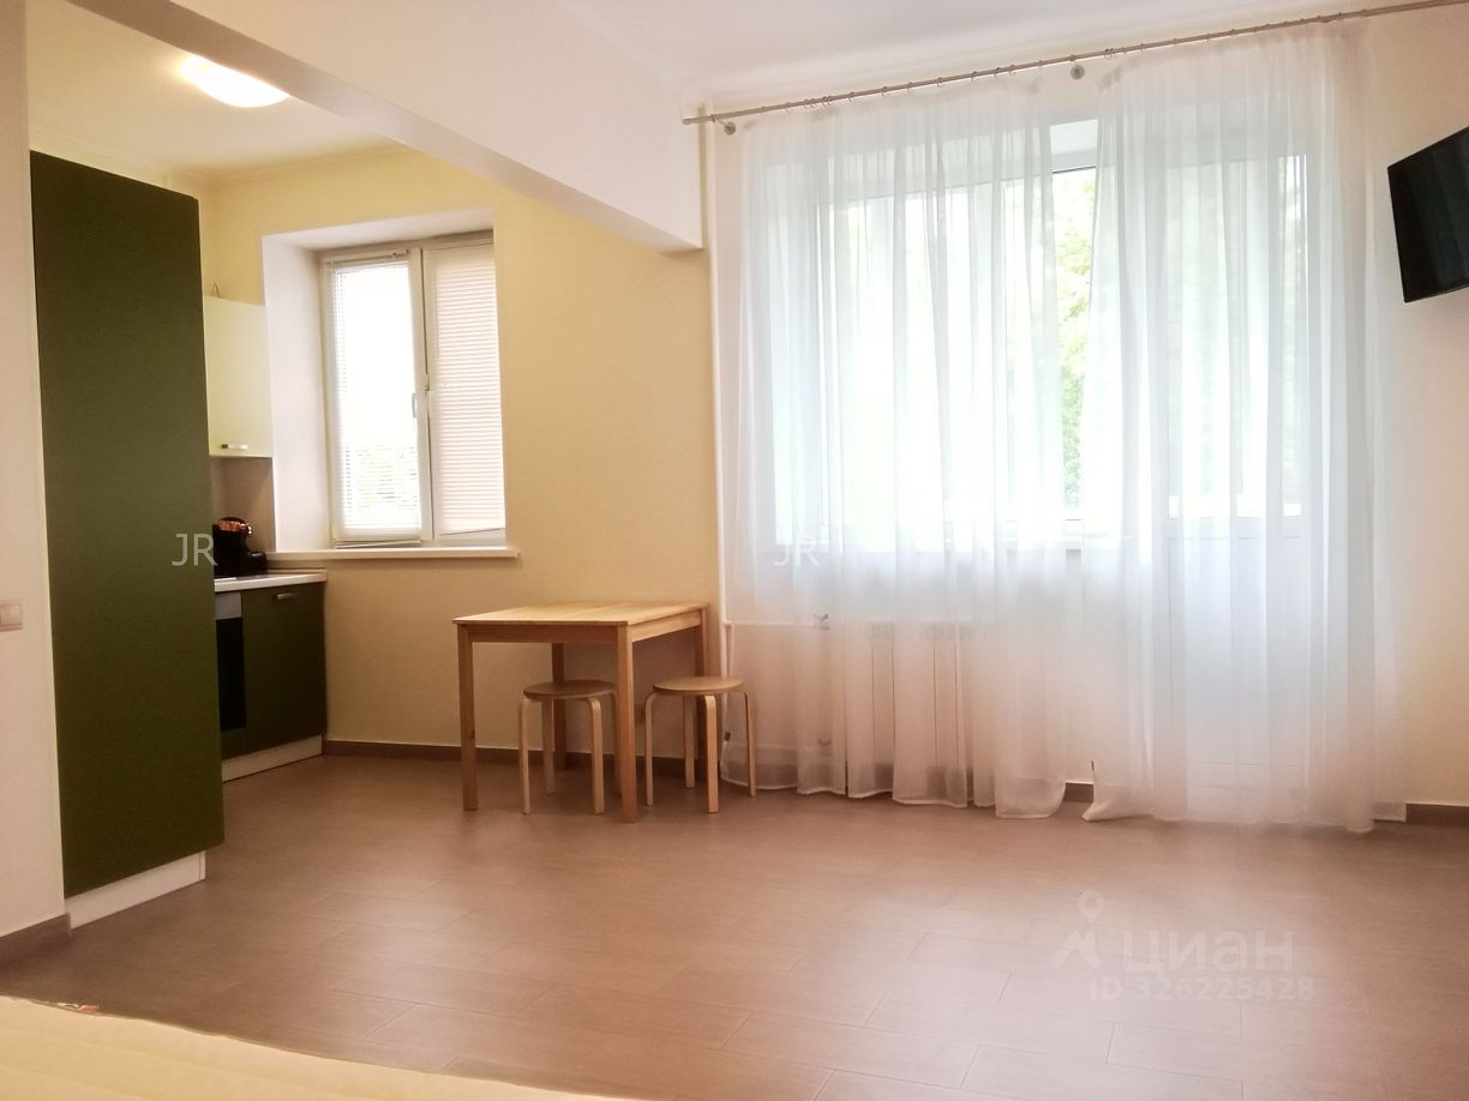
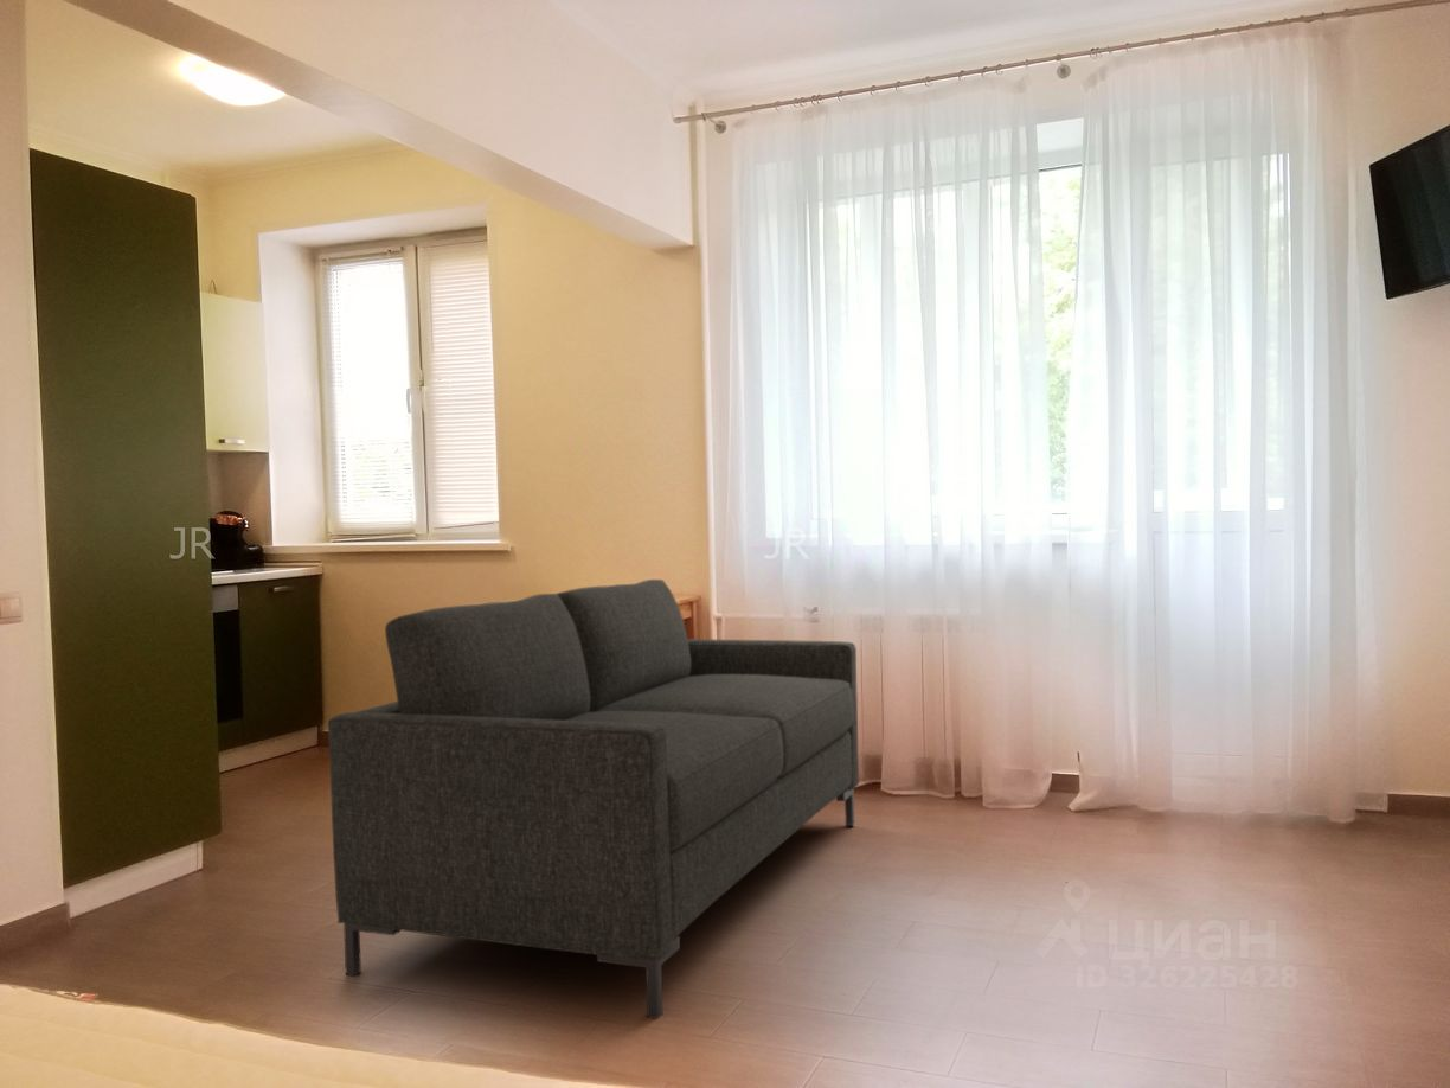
+ sofa (644, 738)
